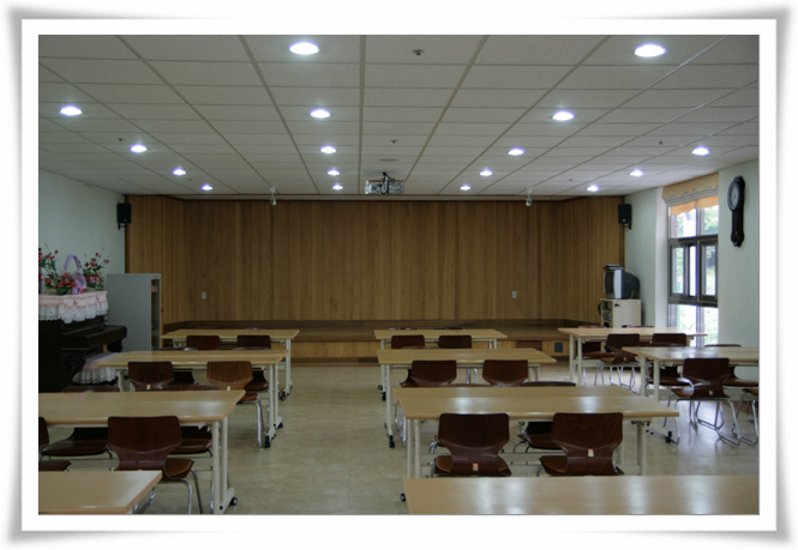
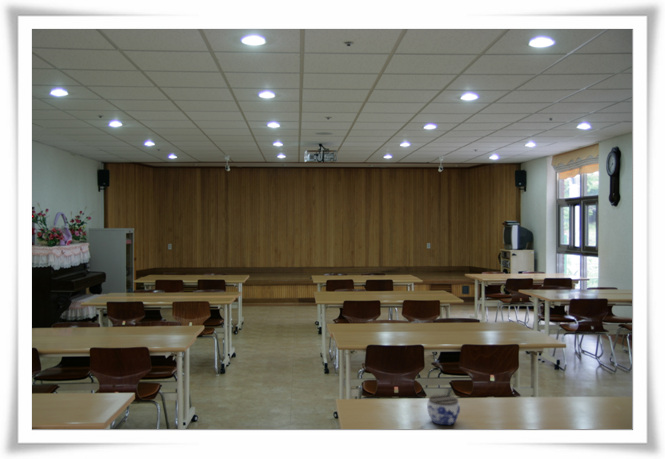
+ jar (443, 409)
